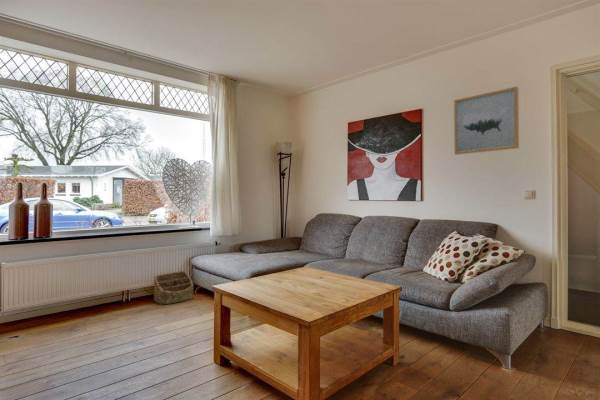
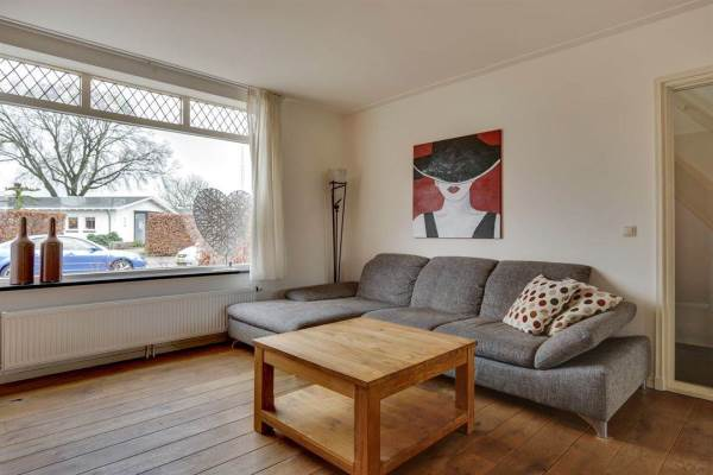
- wall art (484, 122)
- basket (174, 287)
